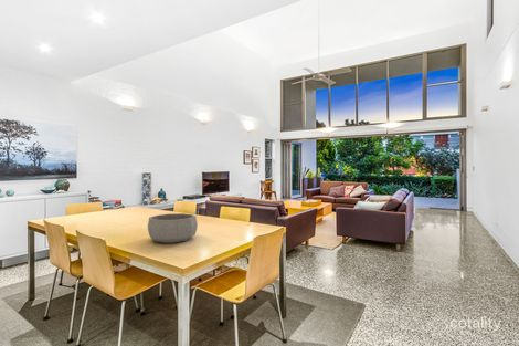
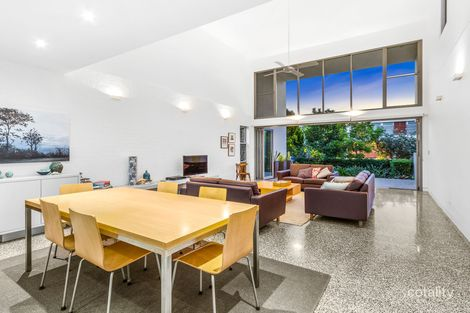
- decorative bowl (172, 228)
